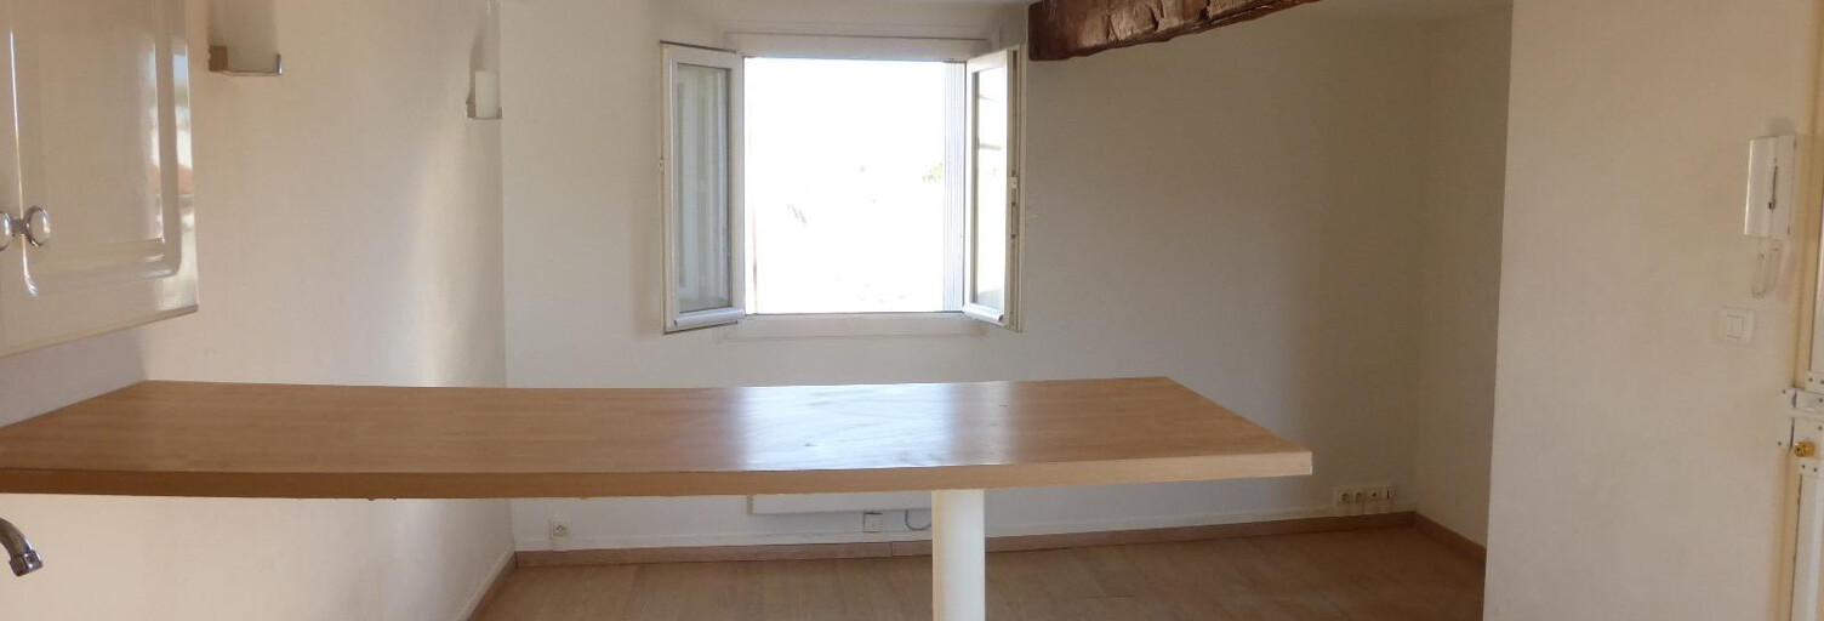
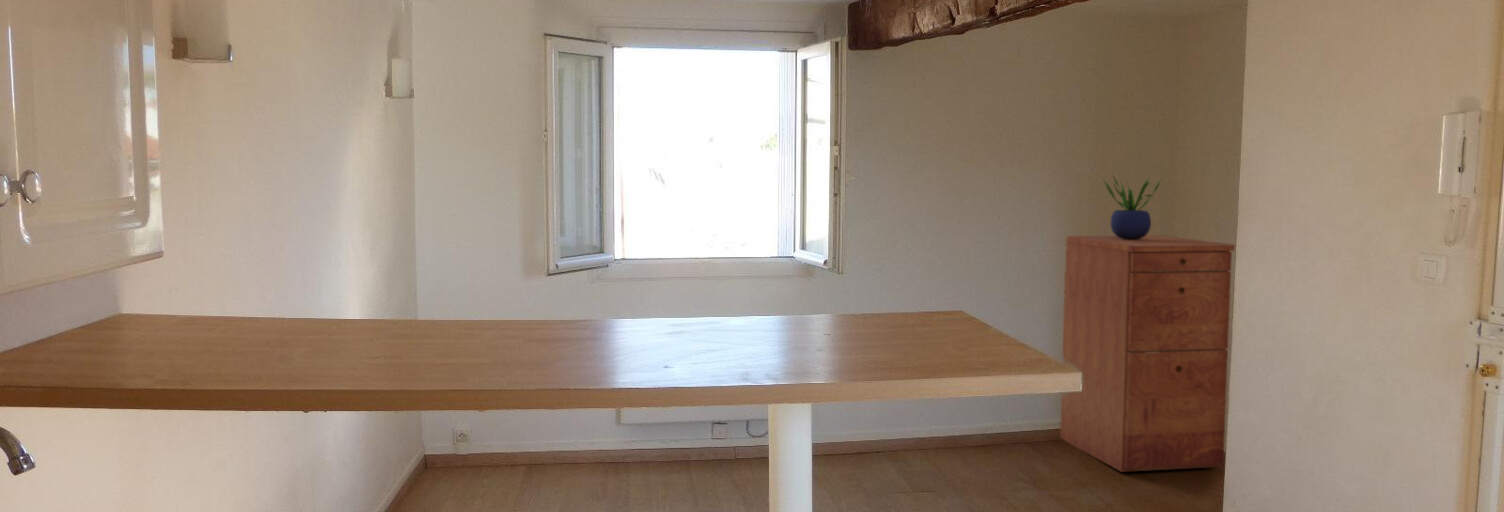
+ potted plant (1129, 206)
+ filing cabinet (1141, 347)
